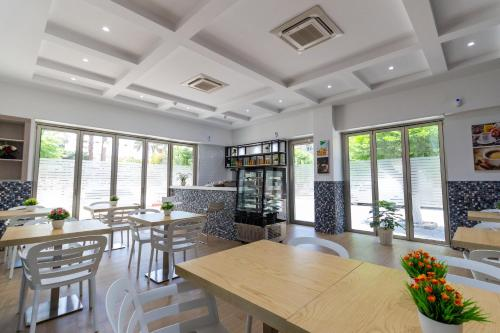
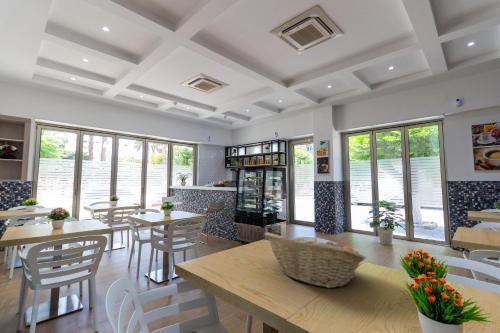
+ fruit basket (311, 252)
